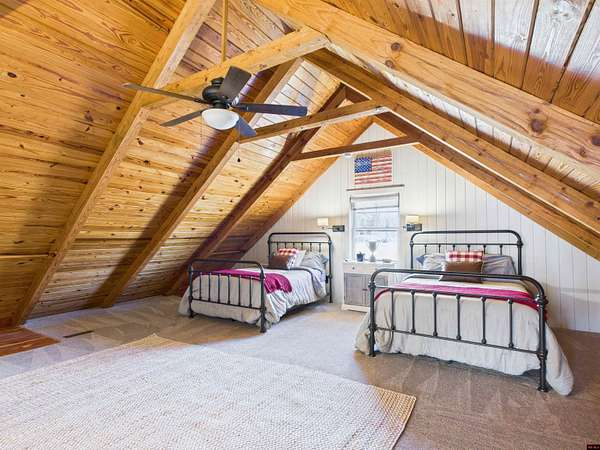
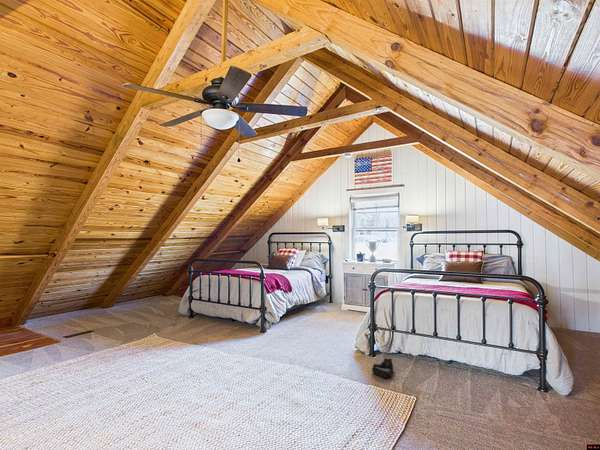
+ boots (383, 367)
